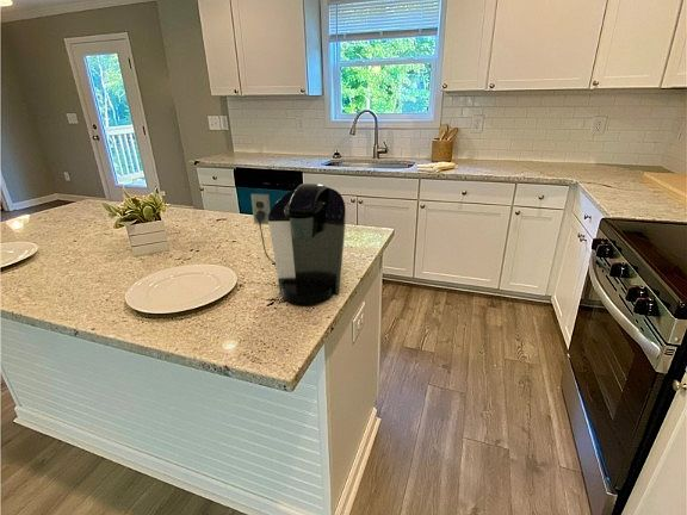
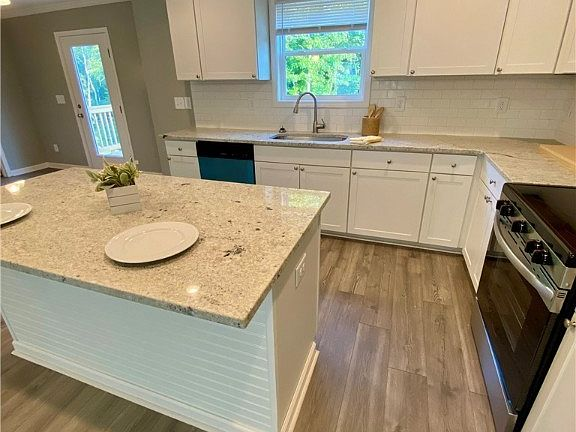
- coffee maker (290, 237)
